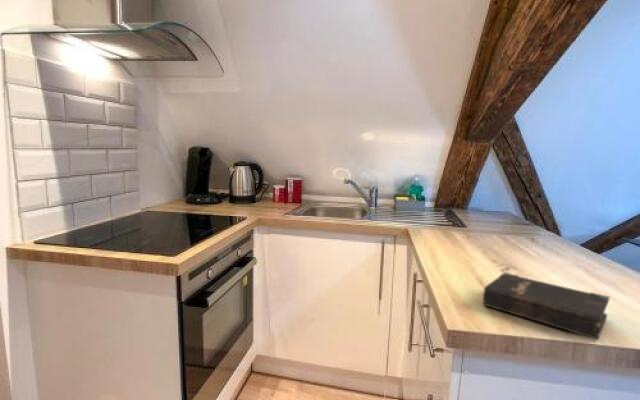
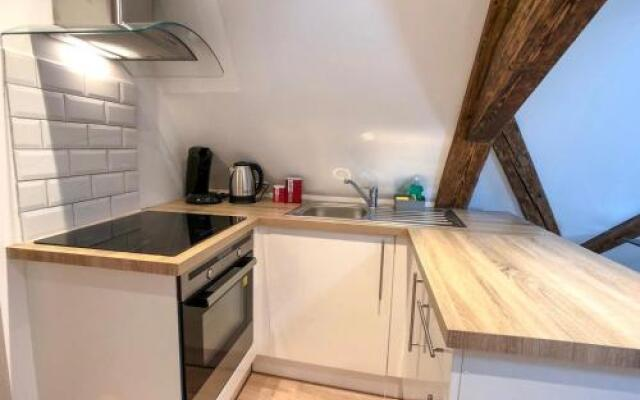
- hardback book (543, 301)
